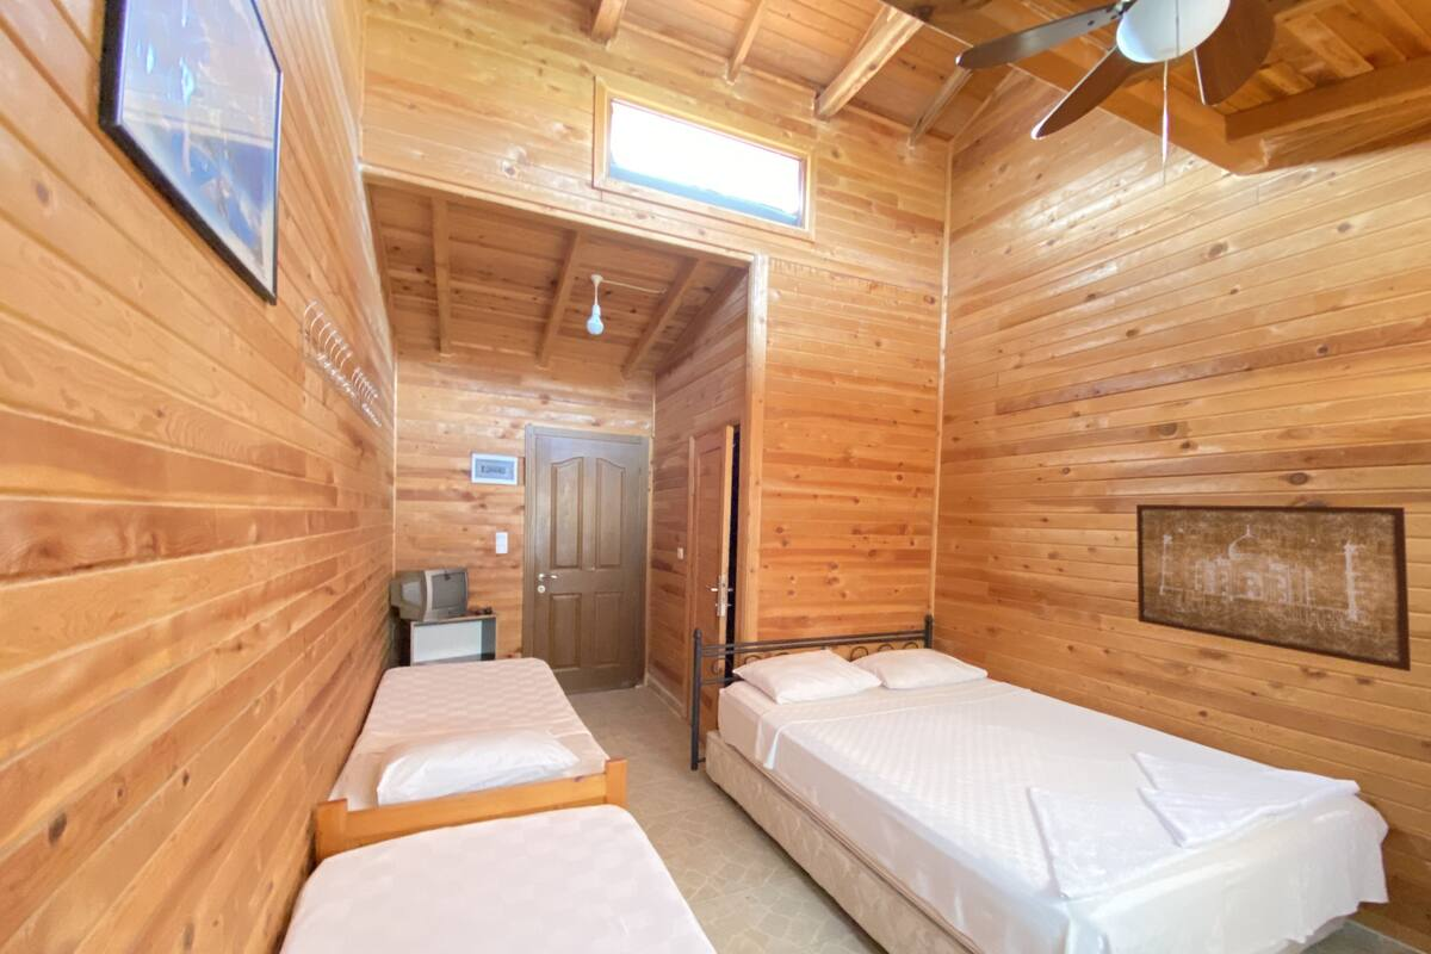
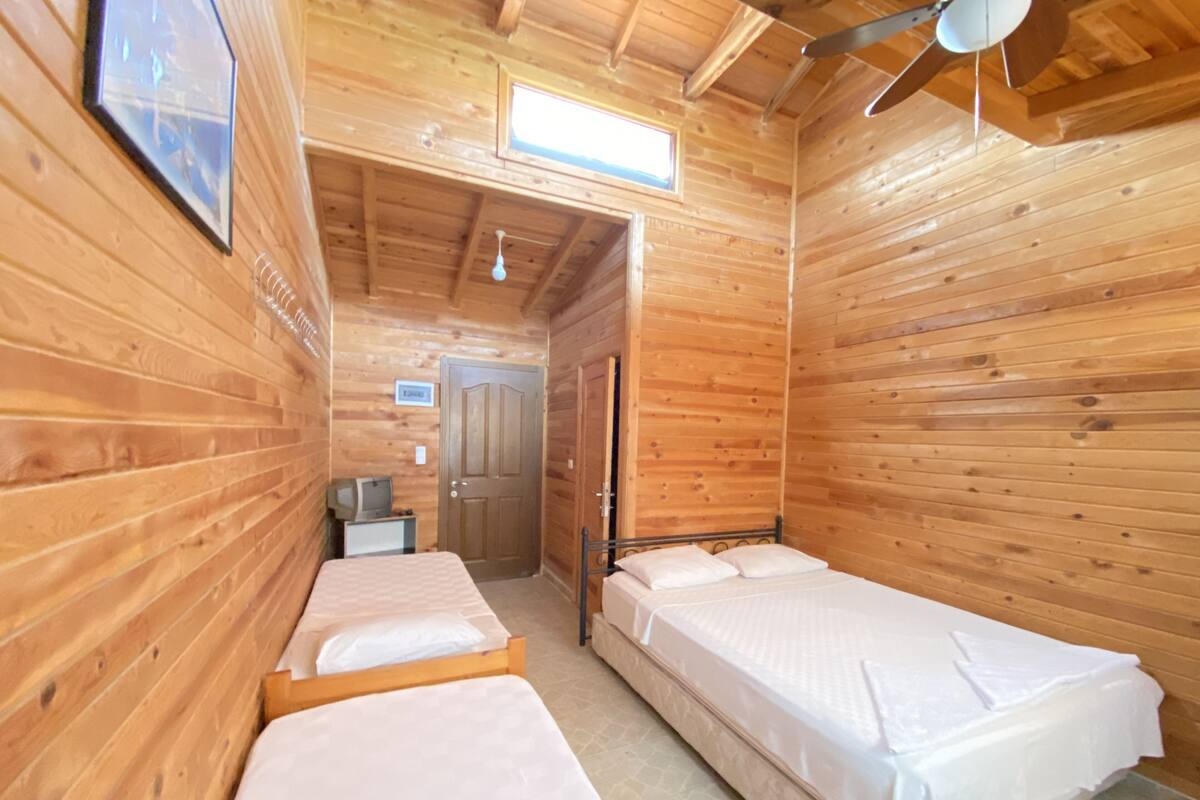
- wall art (1250, 574)
